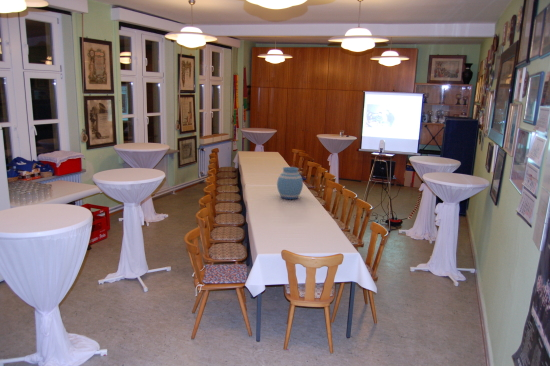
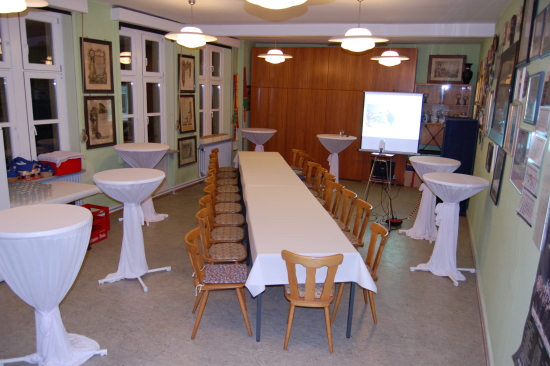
- vase (290, 182)
